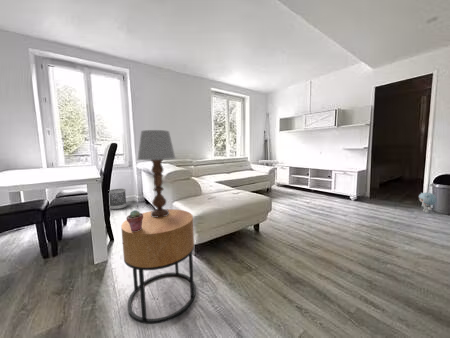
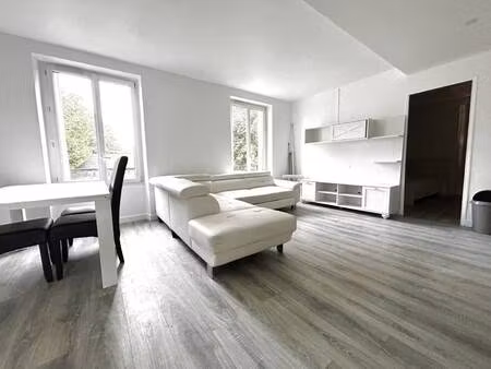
- table lamp (157, 173)
- plush toy (426, 202)
- wastebasket (117, 198)
- side table (161, 258)
- potted succulent (135, 219)
